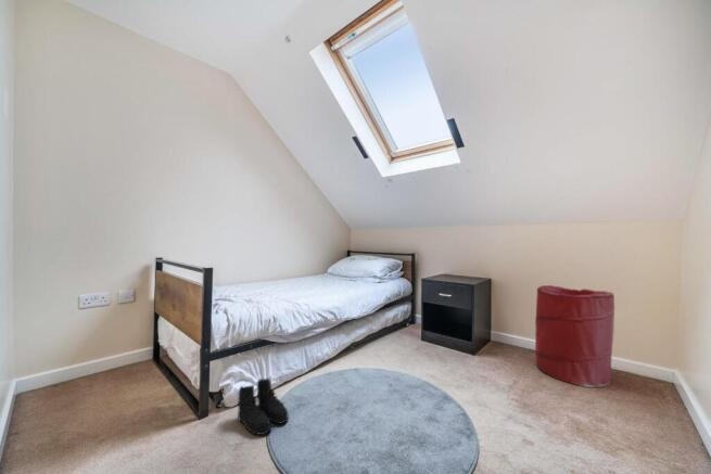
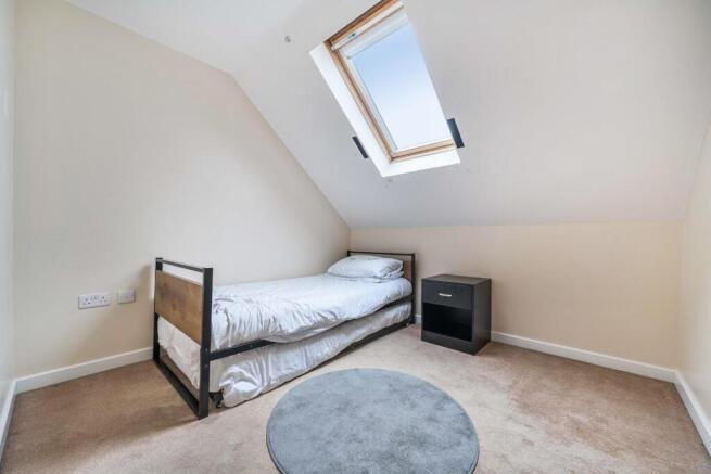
- boots (263, 401)
- laundry hamper (572, 329)
